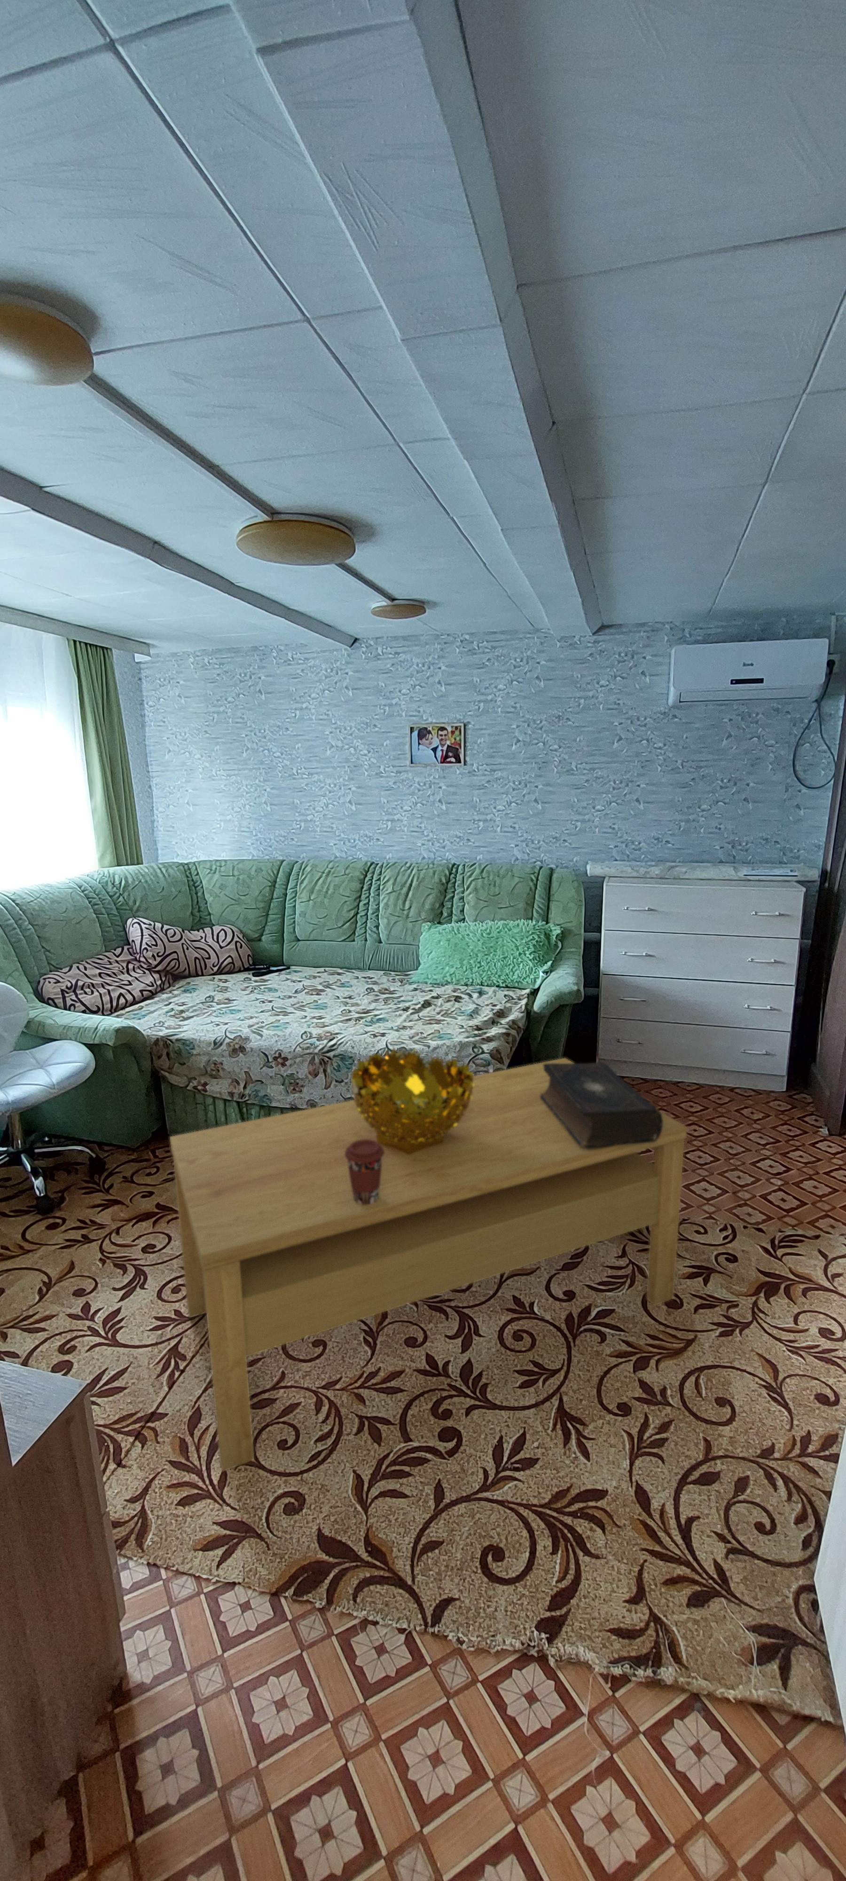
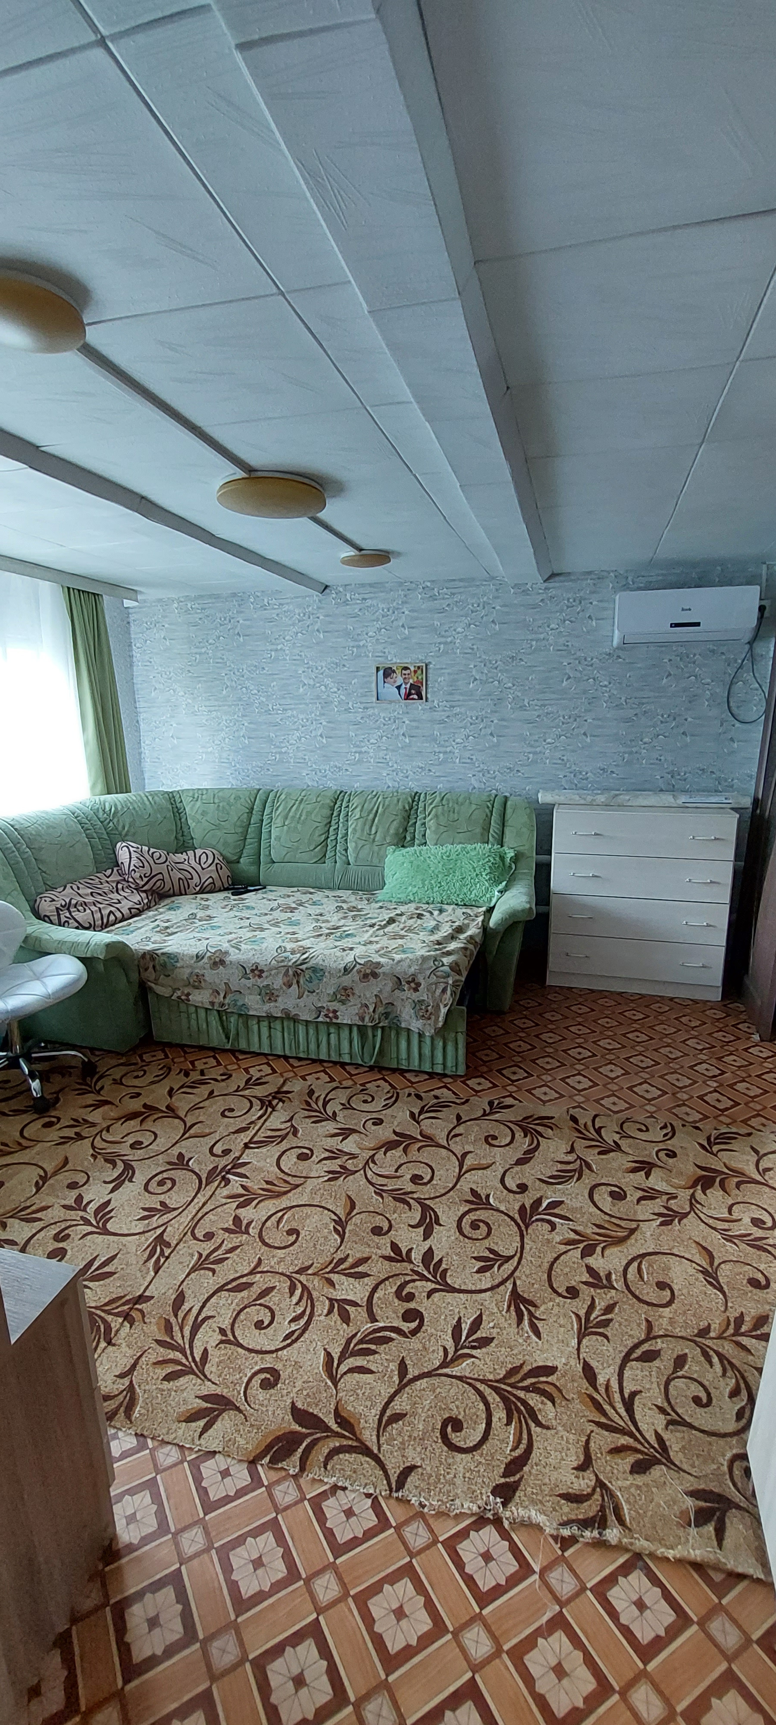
- book (597, 1100)
- coffee cup (364, 1171)
- decorative bowl (412, 1102)
- coffee table (430, 1220)
